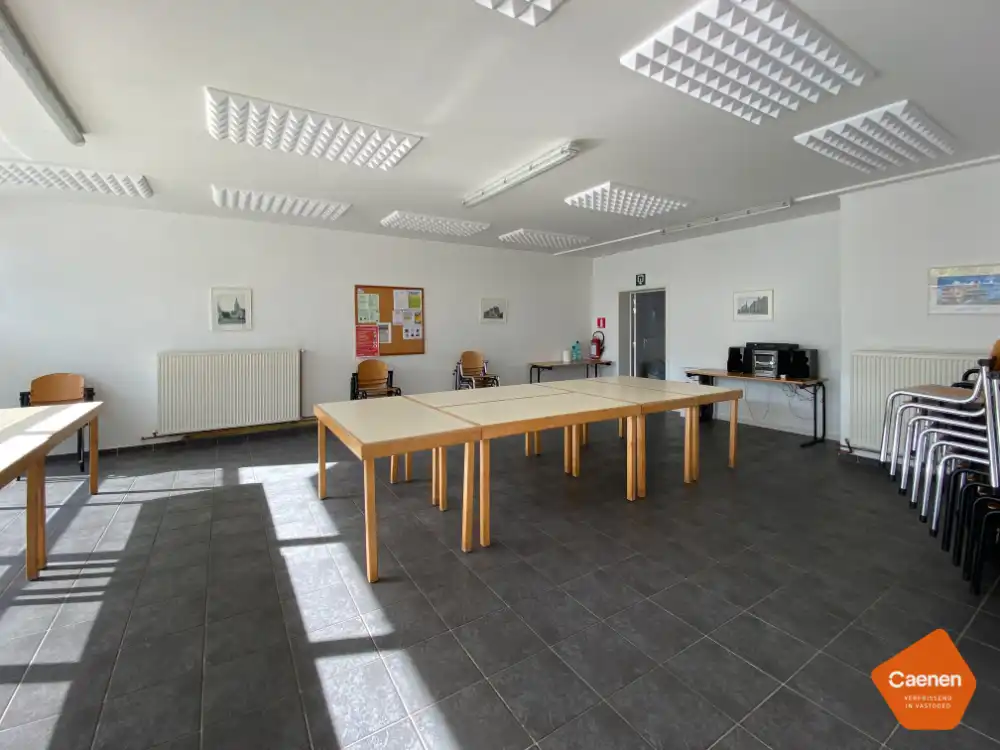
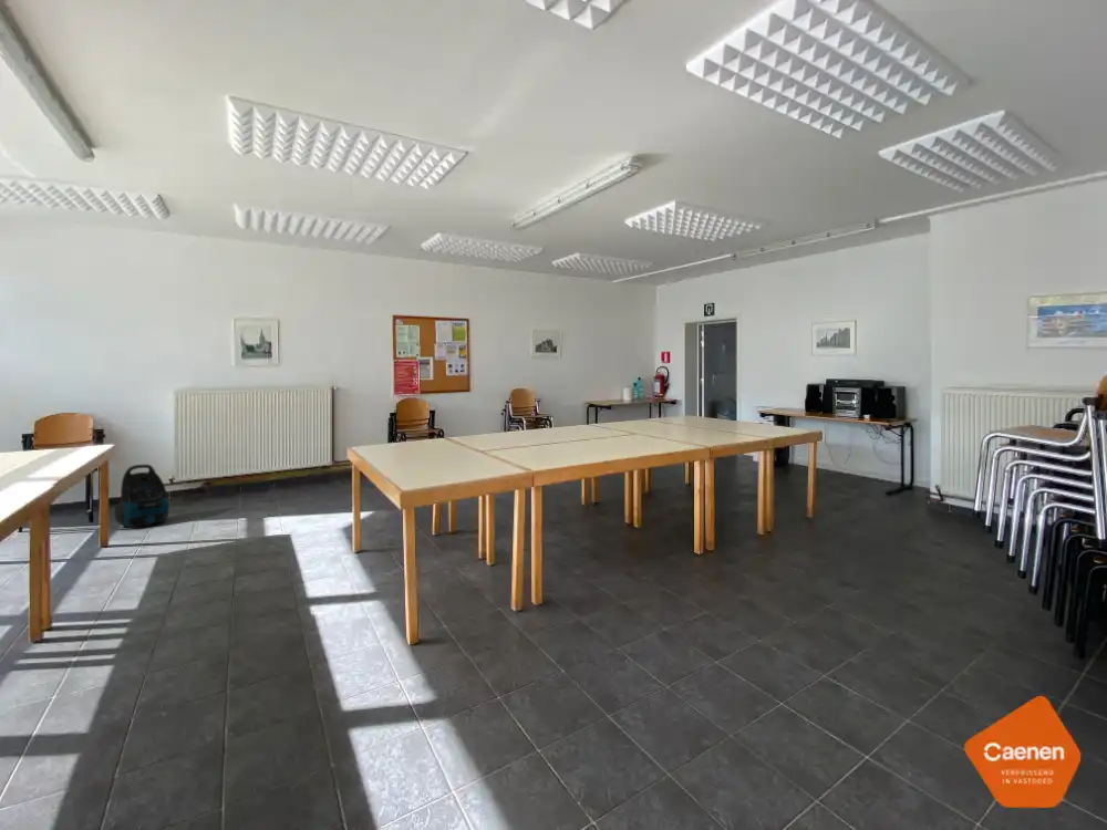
+ vacuum cleaner (143, 495)
